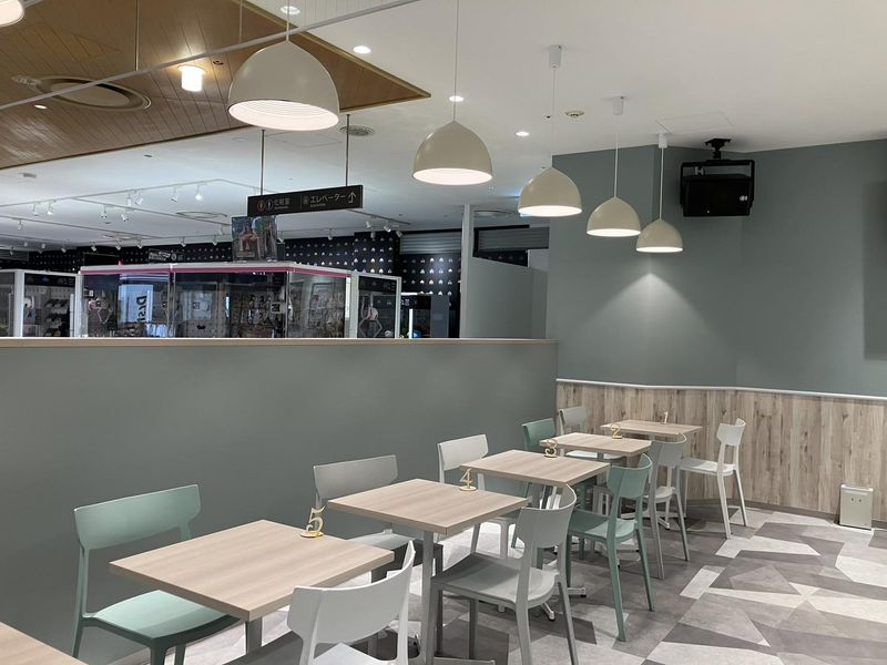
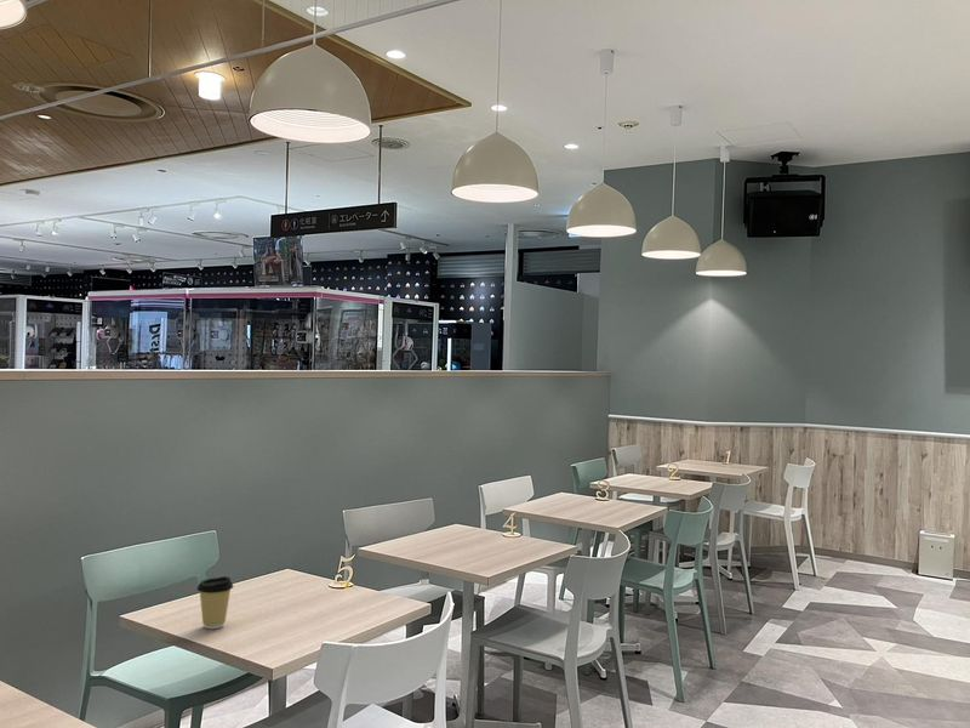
+ coffee cup (215, 602)
